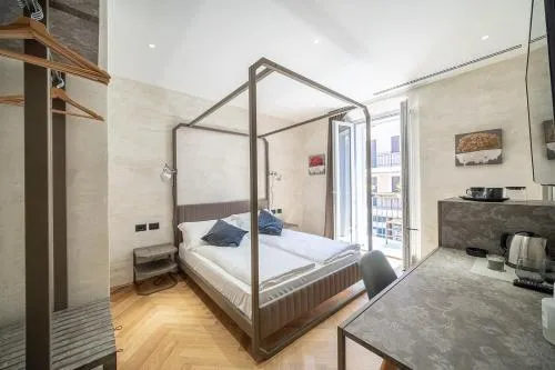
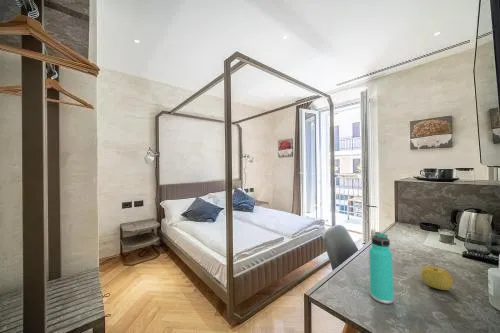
+ thermos bottle (380, 265)
+ fruit (436, 277)
